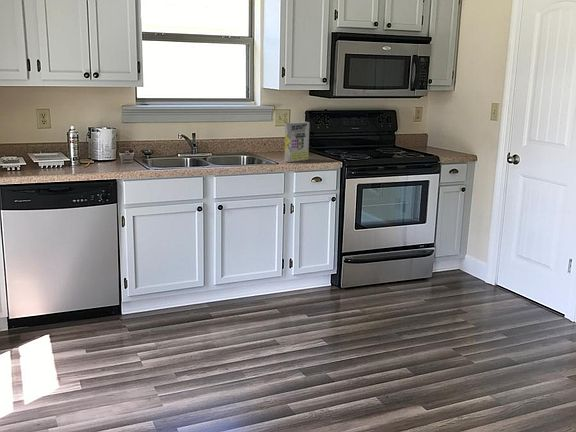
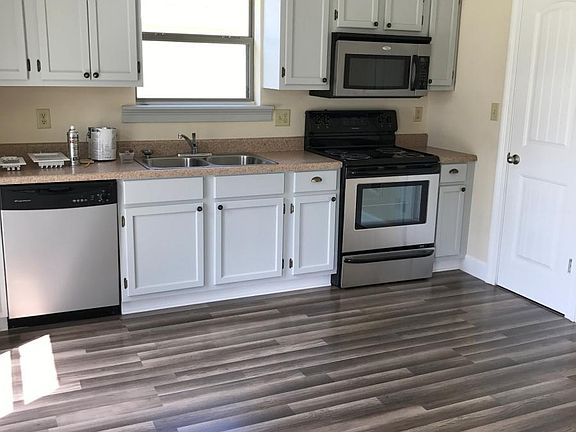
- cereal box (297, 141)
